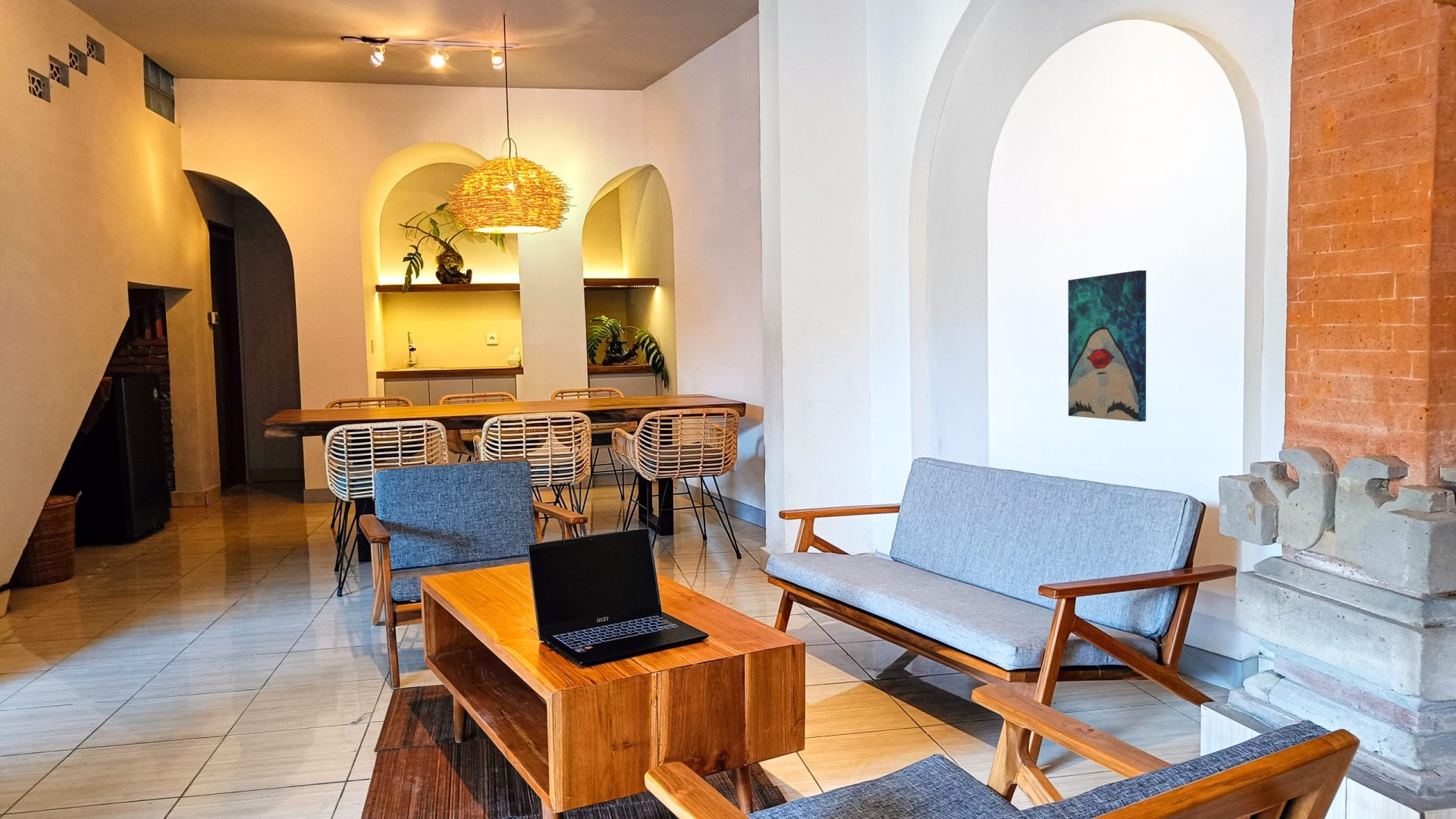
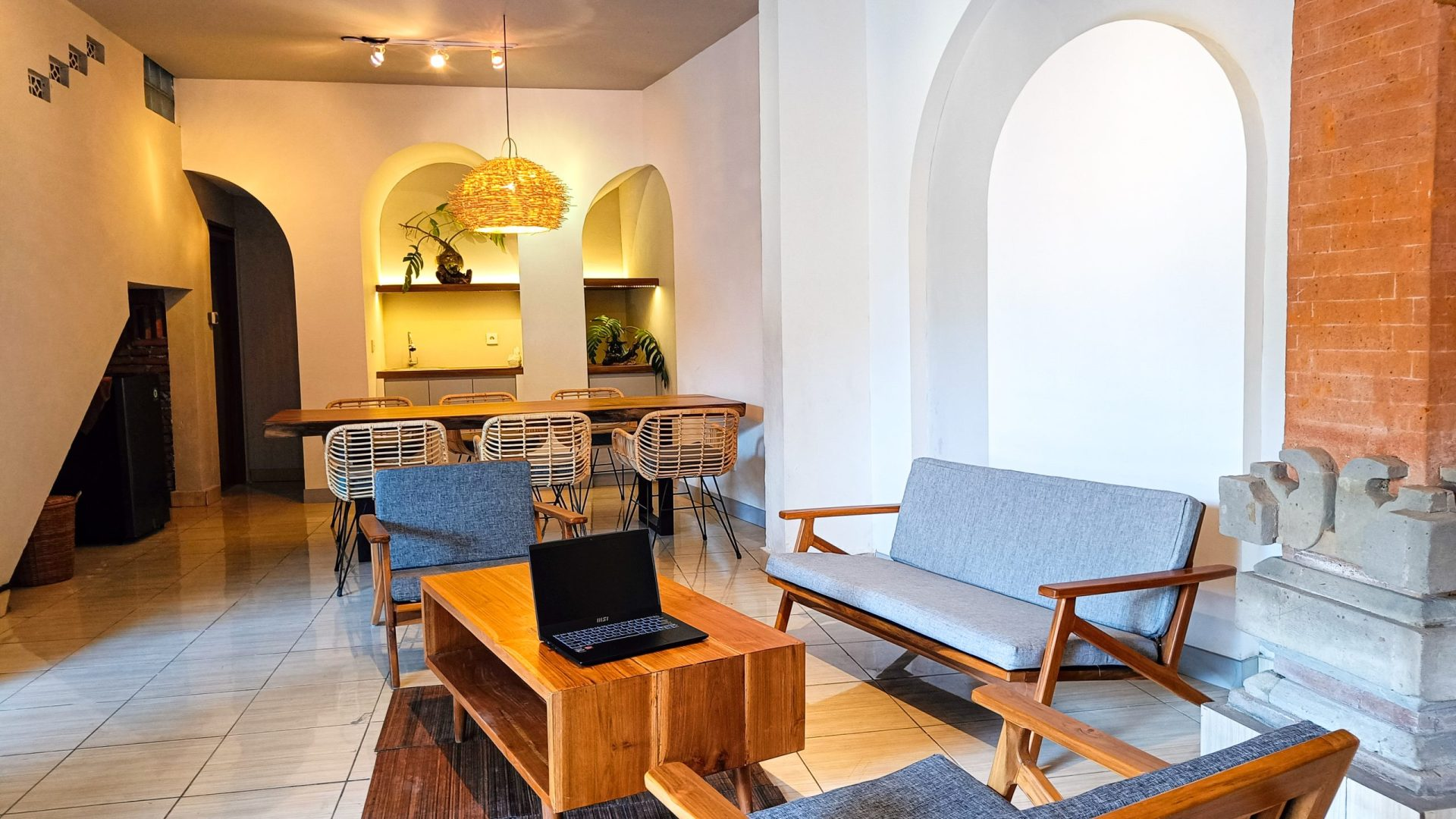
- wall art (1105, 347)
